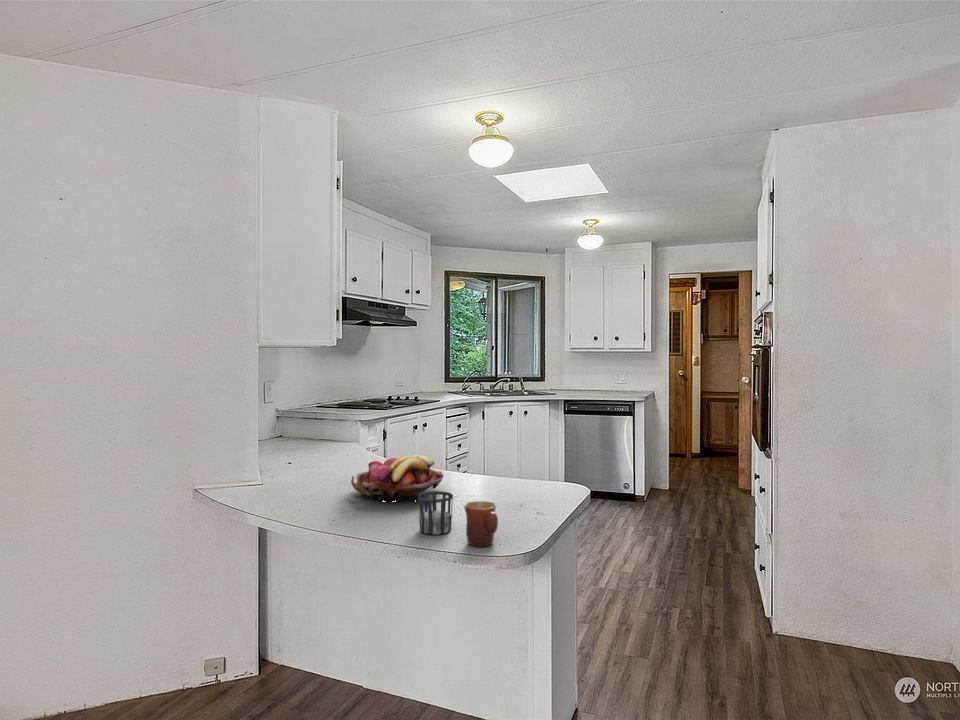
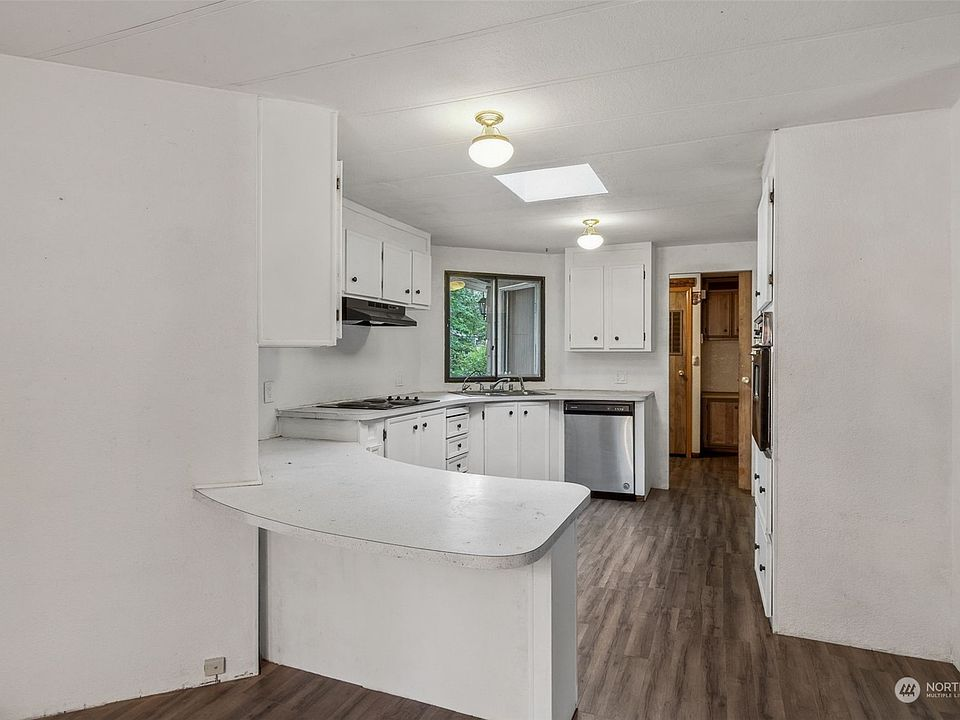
- cup (435, 512)
- mug (483, 525)
- fruit basket (398, 476)
